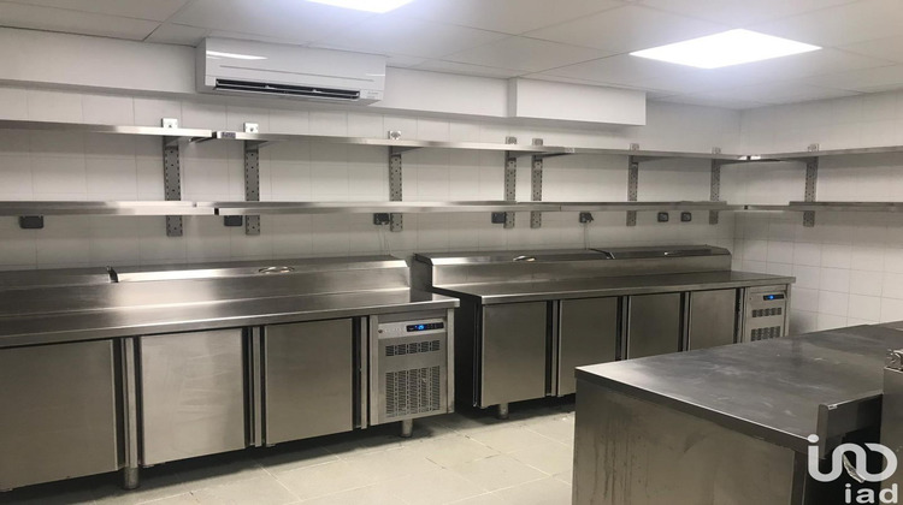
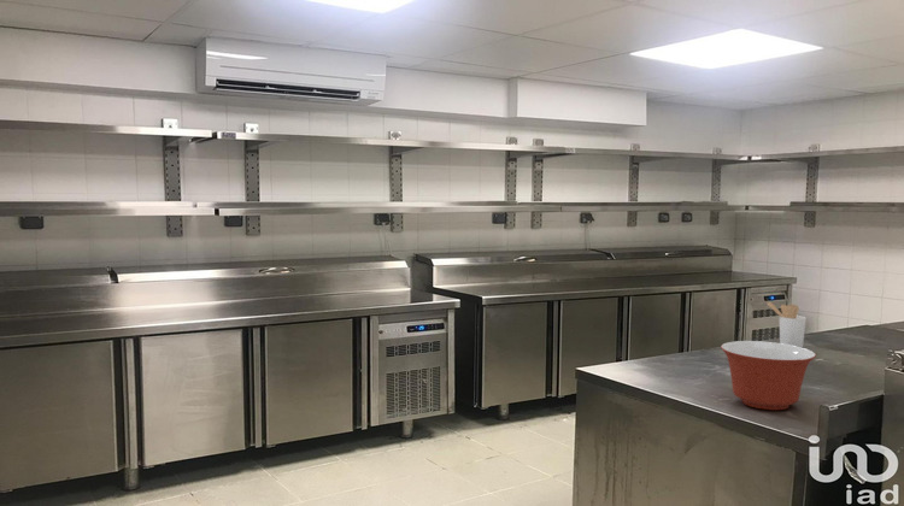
+ mixing bowl (765, 376)
+ utensil holder (785, 323)
